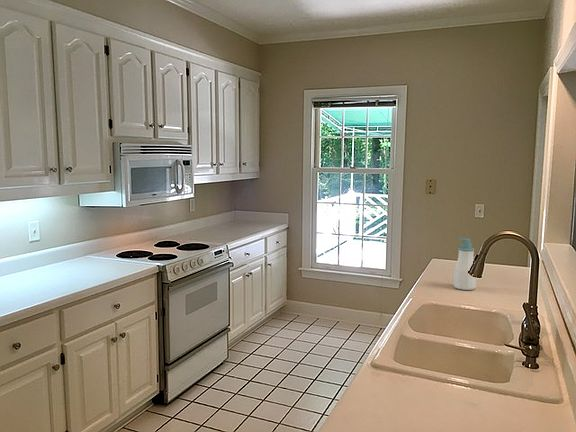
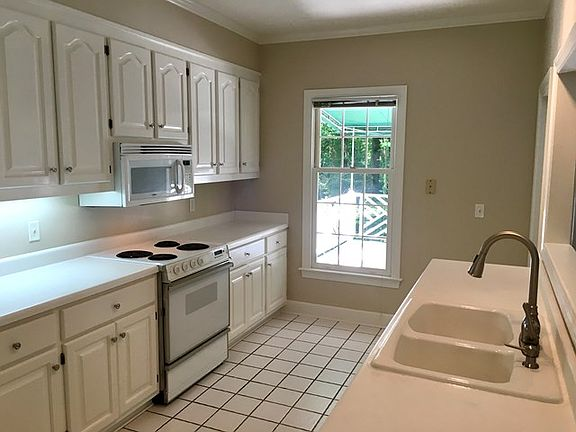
- soap bottle (465, 263)
